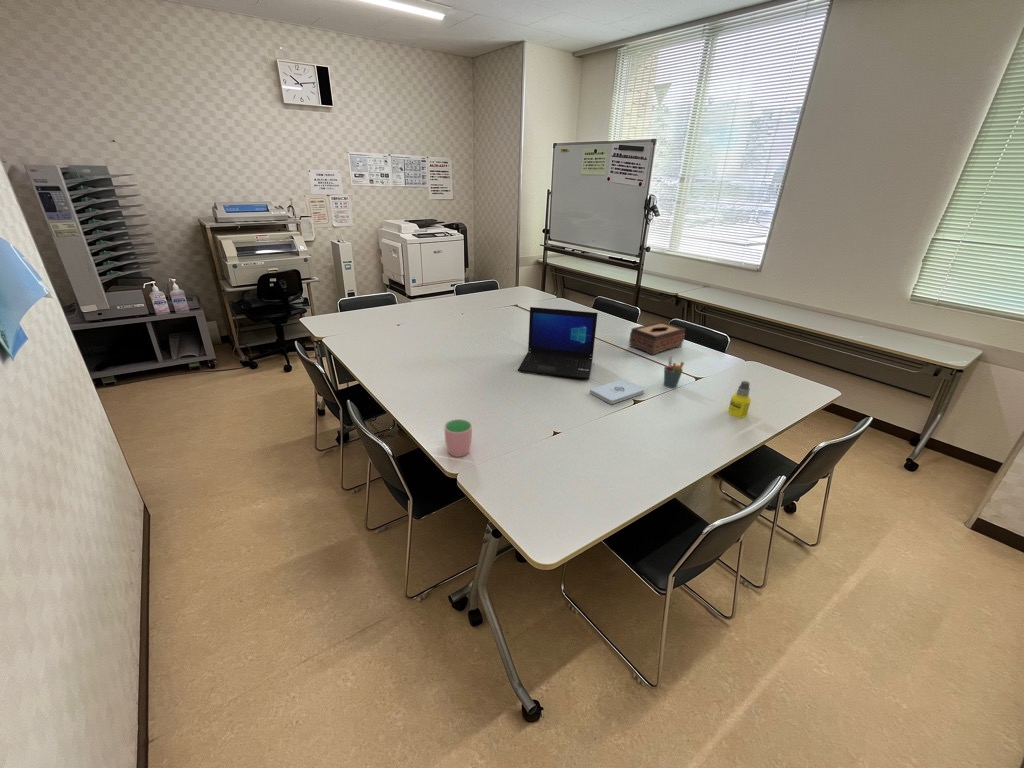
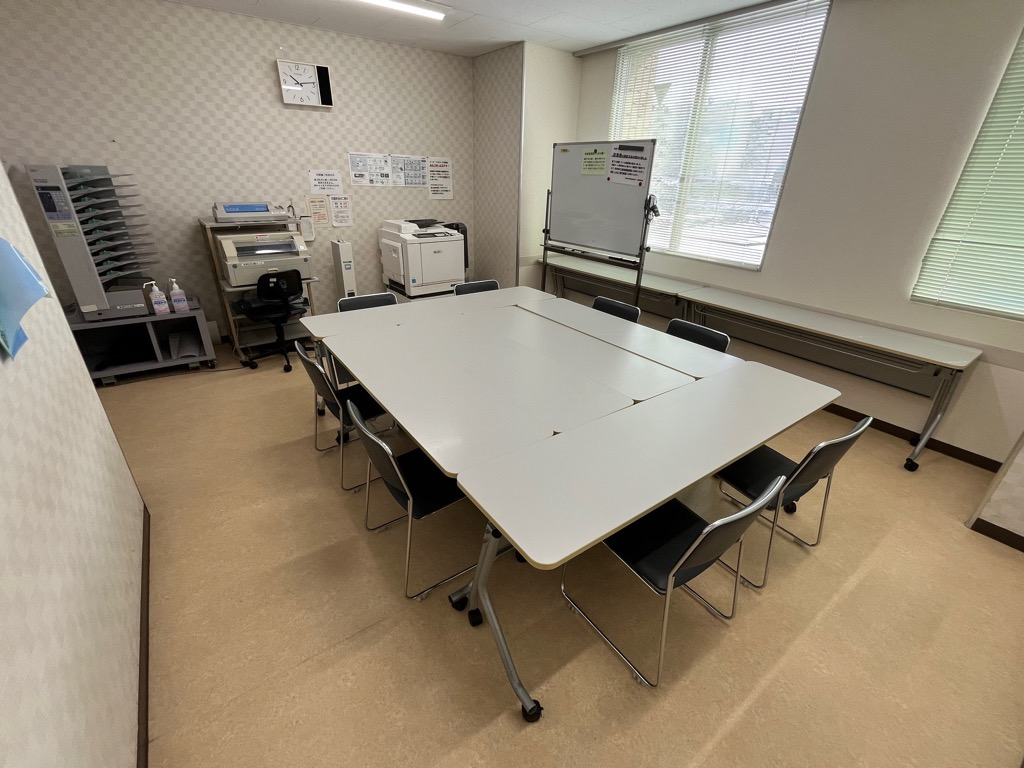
- pen holder (672, 372)
- tissue box (657, 337)
- laptop (558, 341)
- bottle (741, 398)
- cup (456, 436)
- notepad (617, 391)
